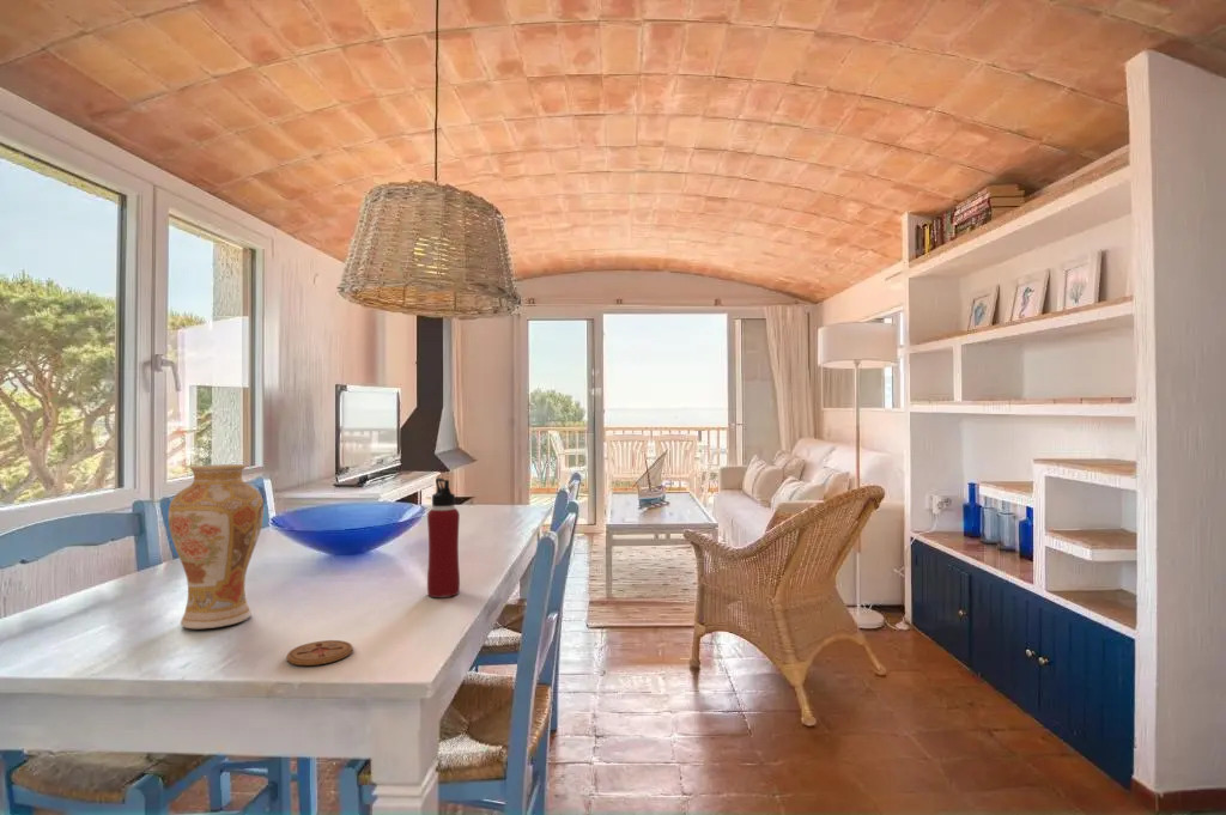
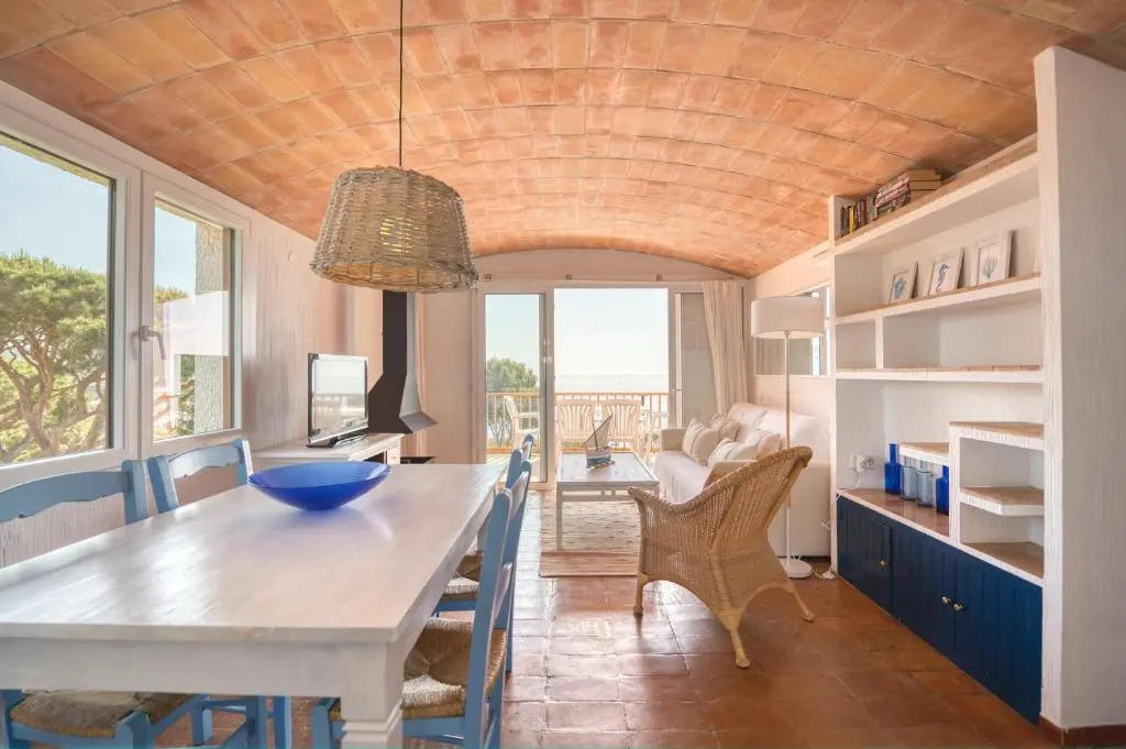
- vase (217, 542)
- coaster (320, 652)
- water bottle (443, 535)
